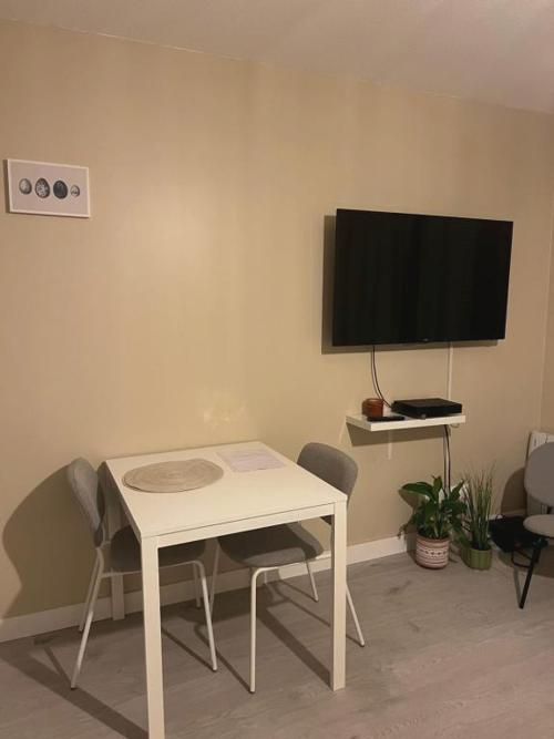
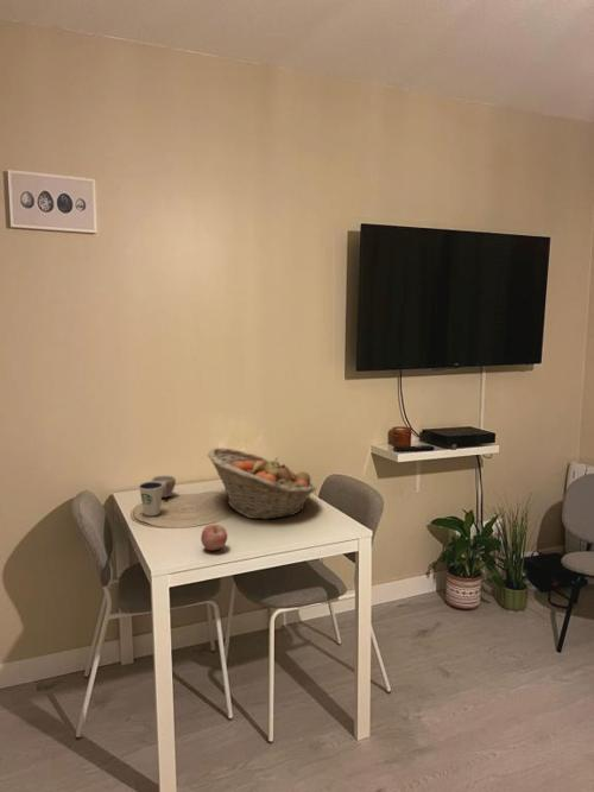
+ cup (164, 488)
+ dixie cup (151, 499)
+ fruit basket (260, 479)
+ apple (214, 537)
